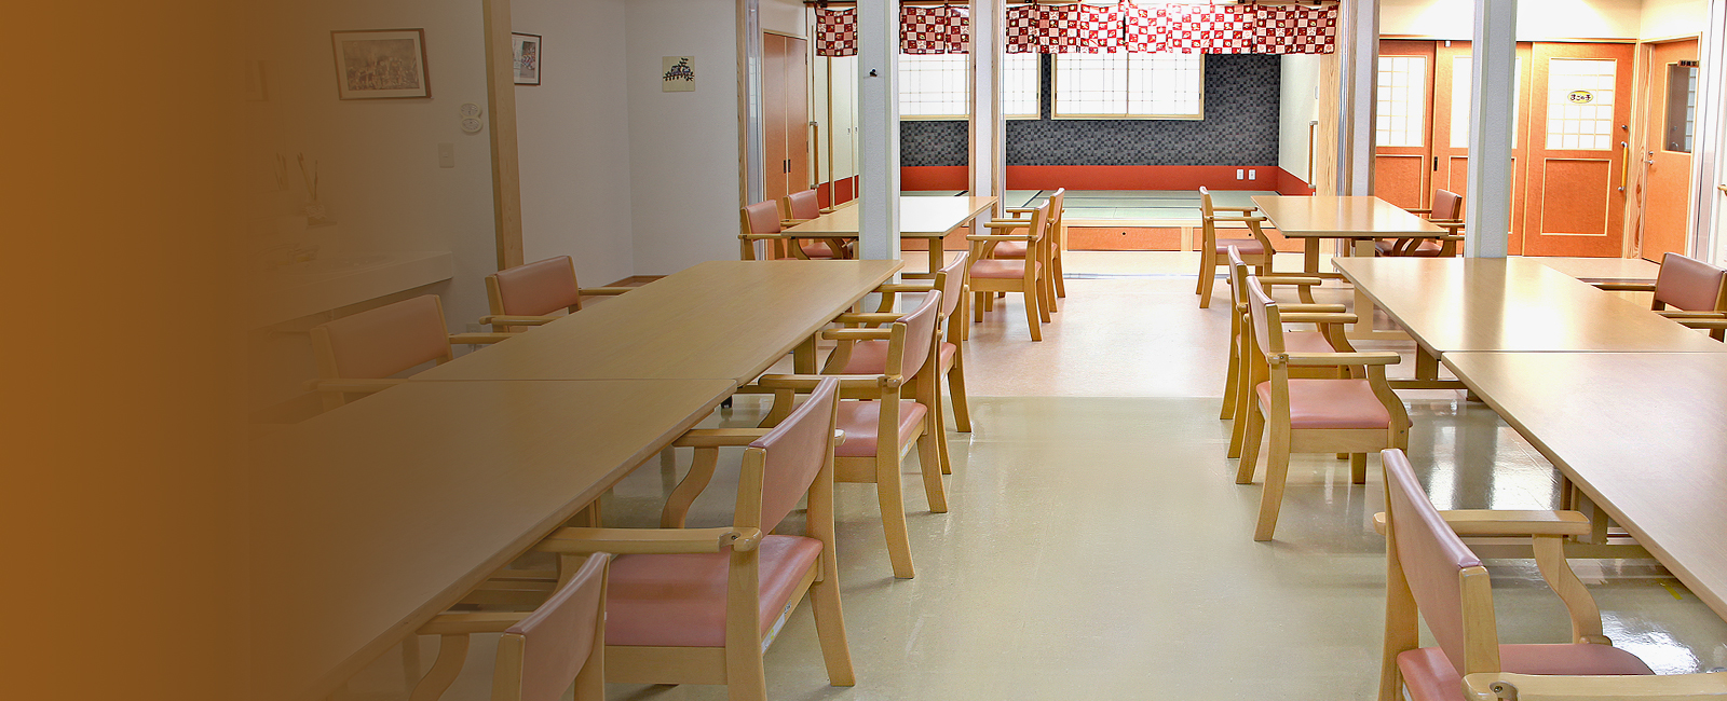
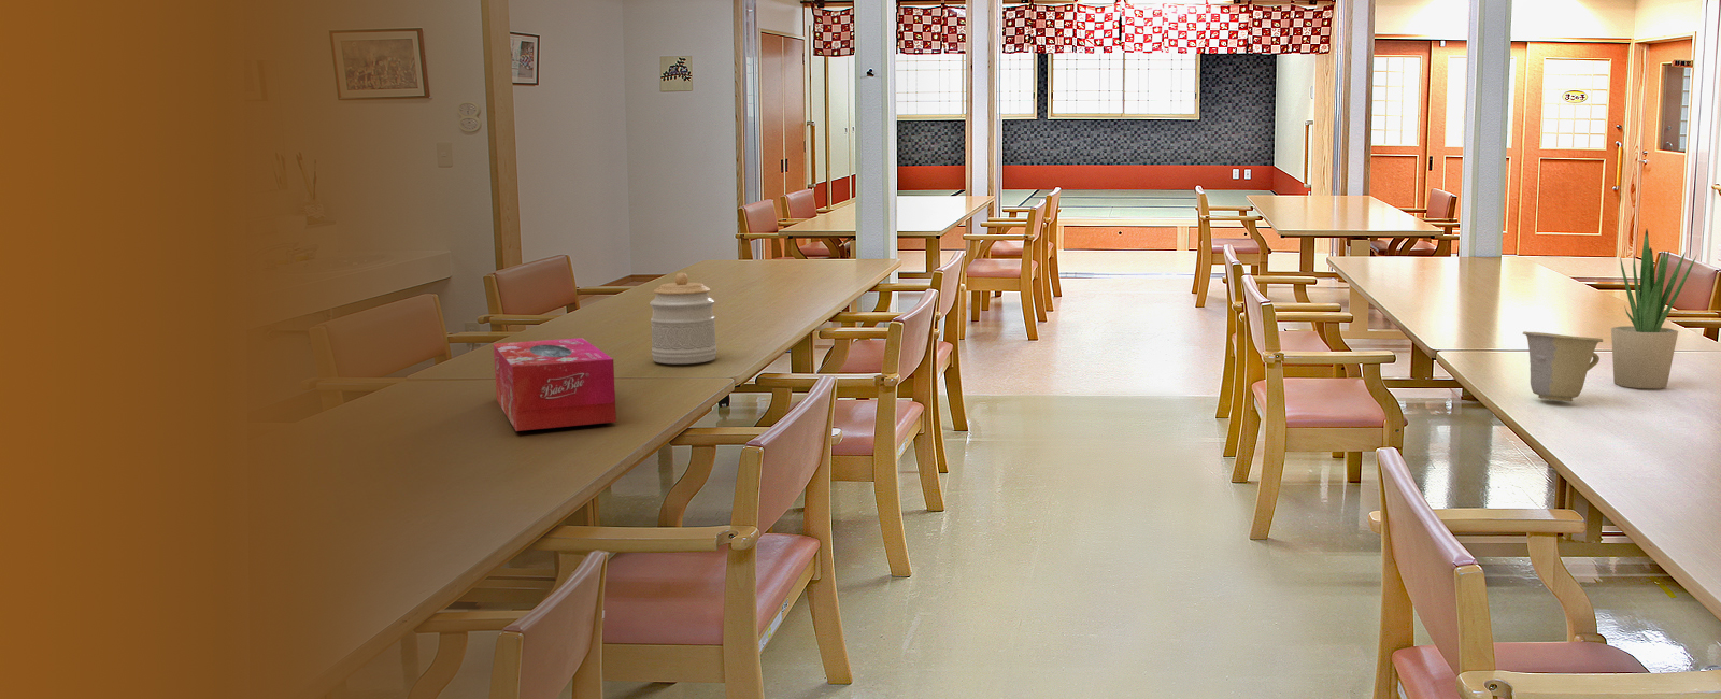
+ jar (682, 316)
+ cup (1560, 364)
+ tissue box (551, 381)
+ potted plant (1652, 306)
